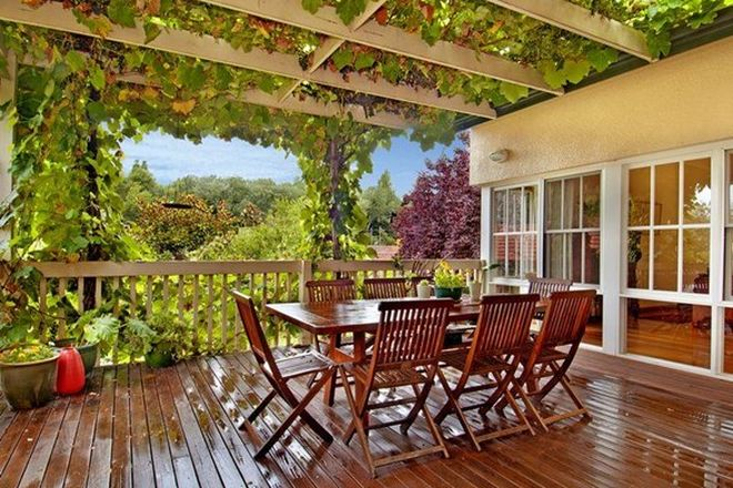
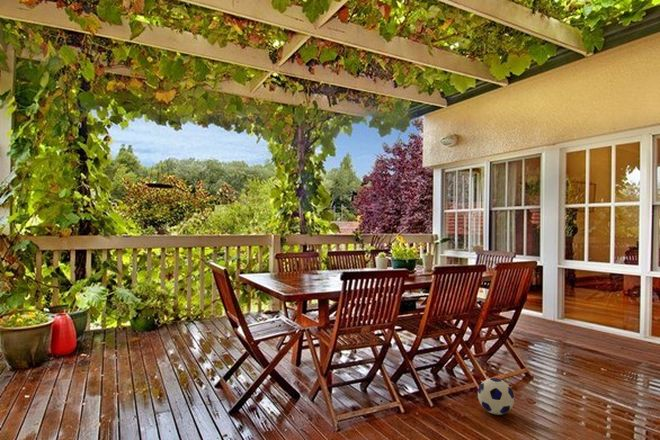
+ soccer ball (495, 396)
